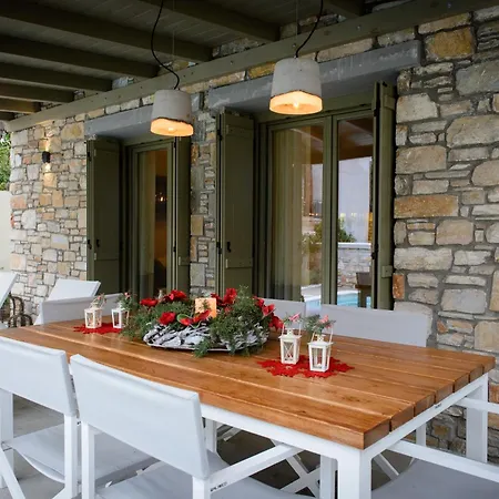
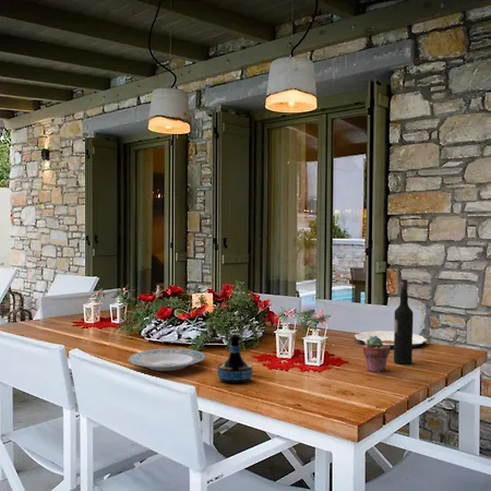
+ tequila bottle (235, 357)
+ potted succulent (375, 352)
+ wine bottle (403, 321)
+ plate (390, 339)
+ plate (167, 361)
